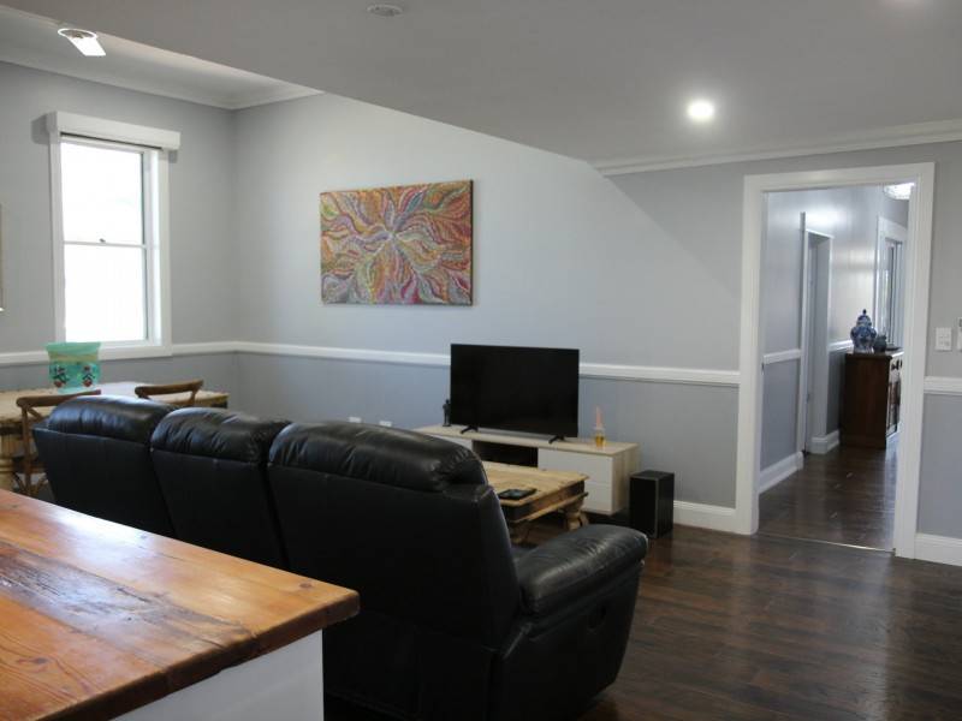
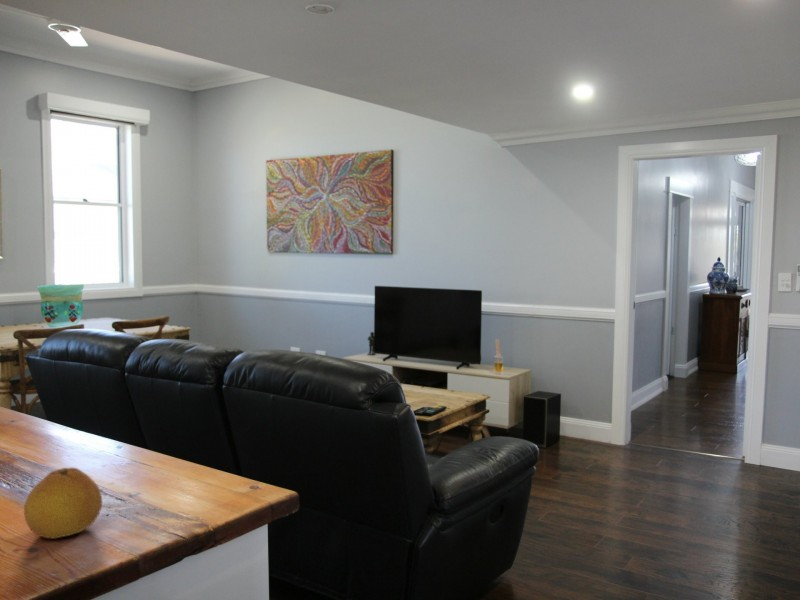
+ fruit (63, 500)
